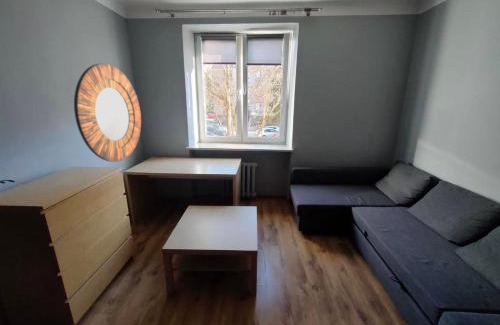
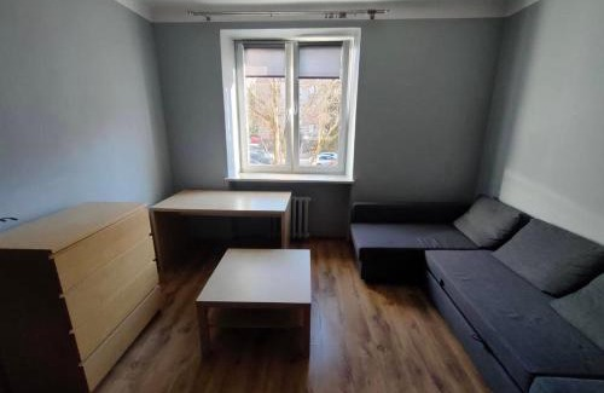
- home mirror (114, 114)
